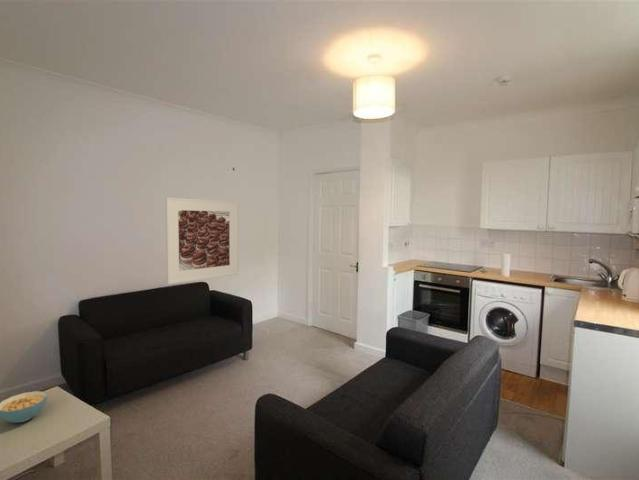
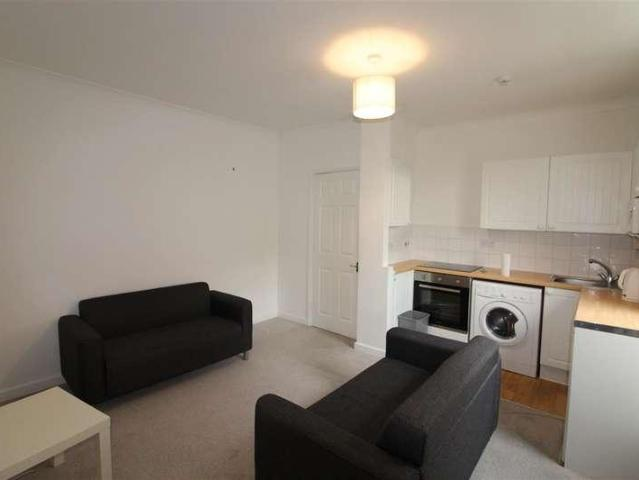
- cereal bowl (23, 410)
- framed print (205, 239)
